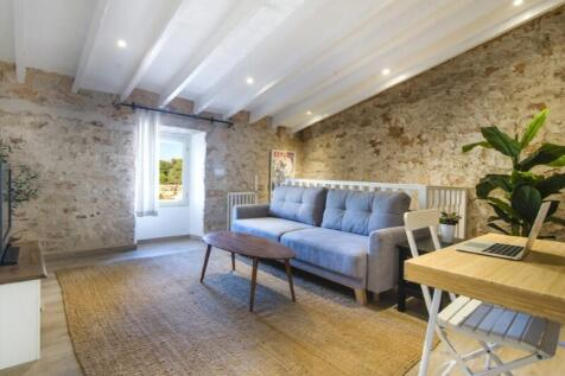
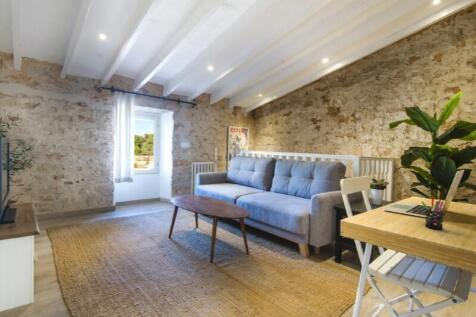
+ pen holder (432, 212)
